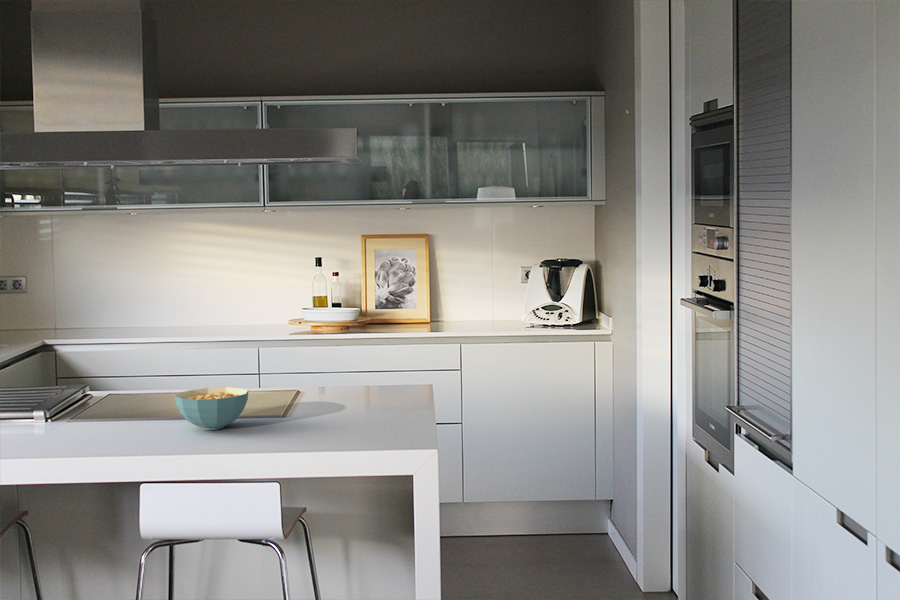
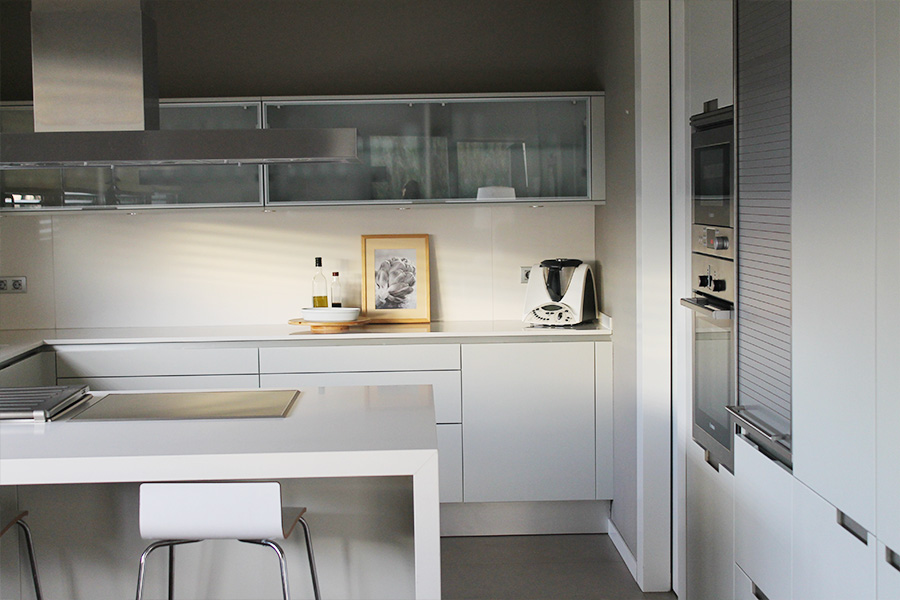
- cereal bowl (212, 410)
